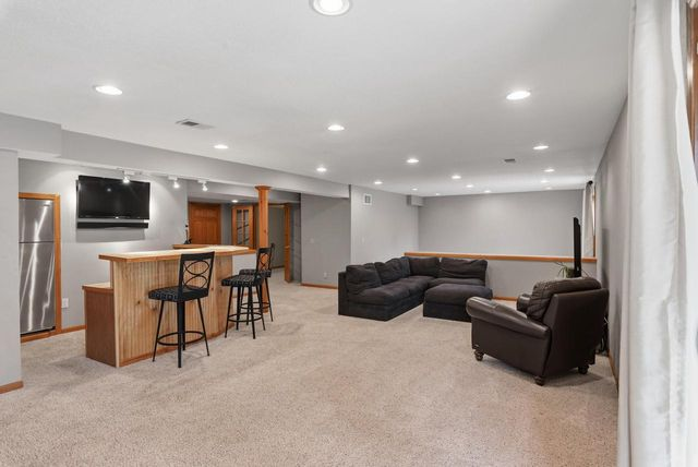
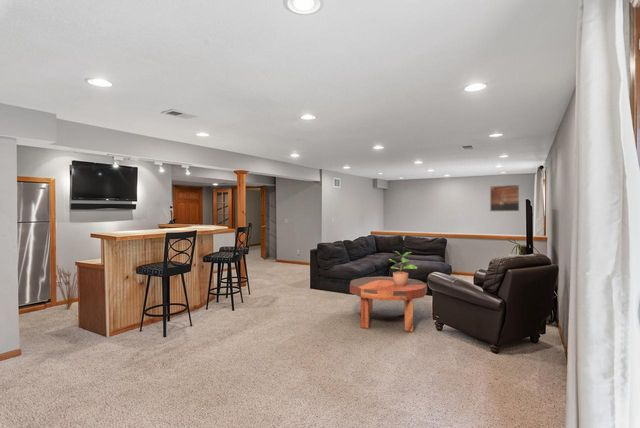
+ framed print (504, 198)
+ coffee table (387, 299)
+ decorative plant (66, 286)
+ potted plant (401, 267)
